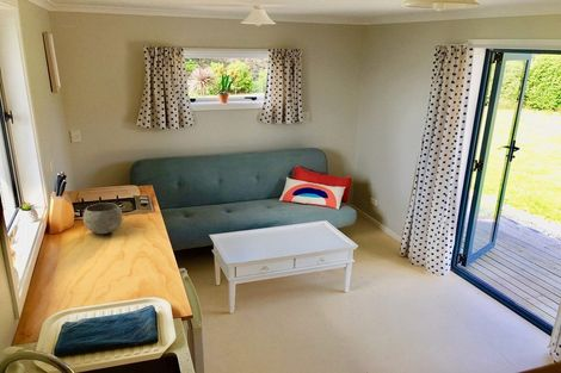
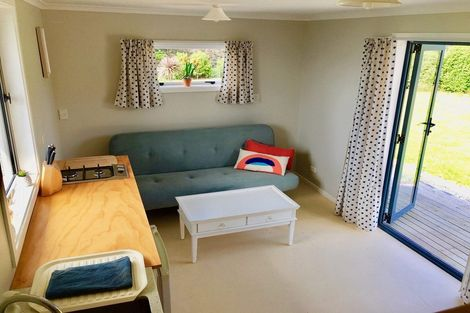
- bowl (103, 218)
